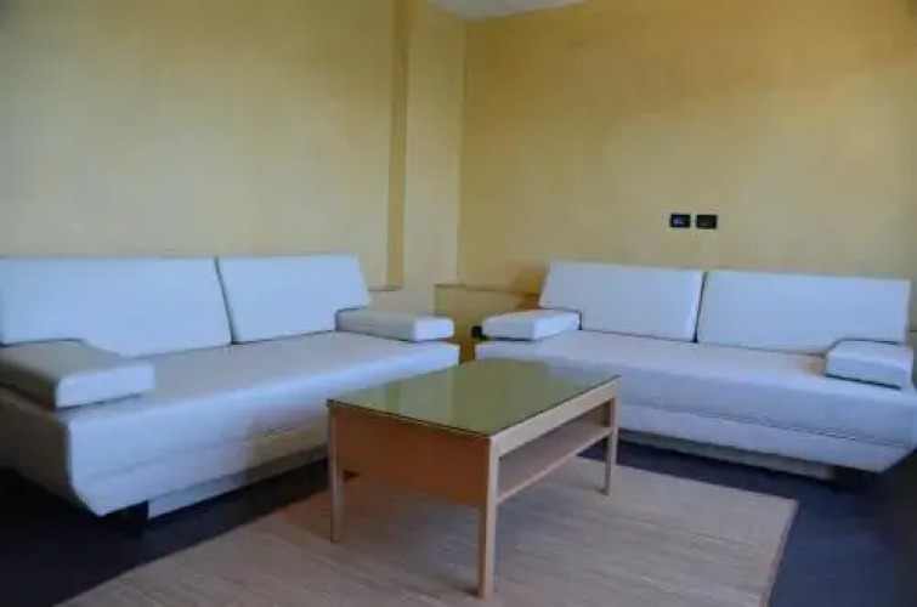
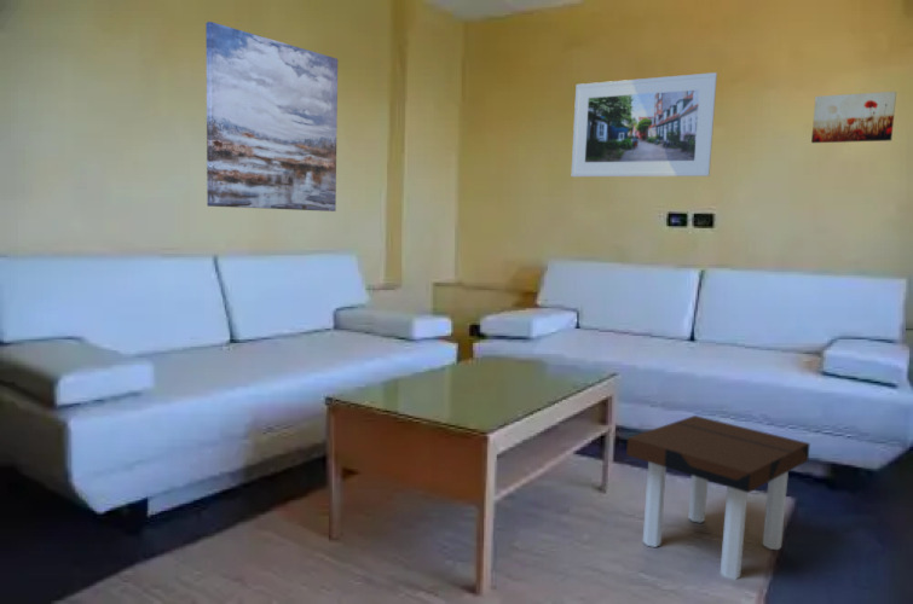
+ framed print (638, 128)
+ side table (706, 493)
+ wall art (277, 126)
+ wall art (853, 117)
